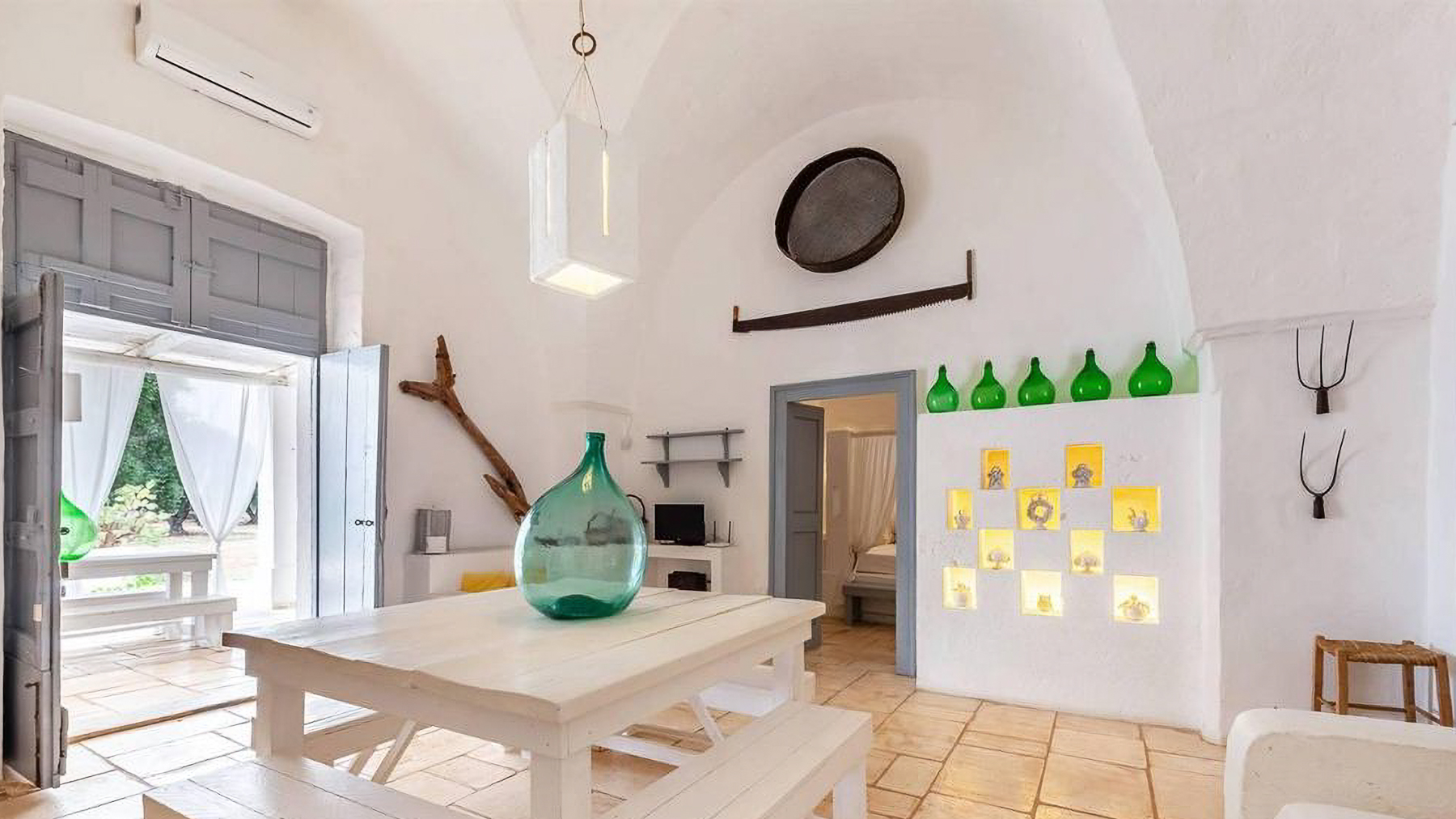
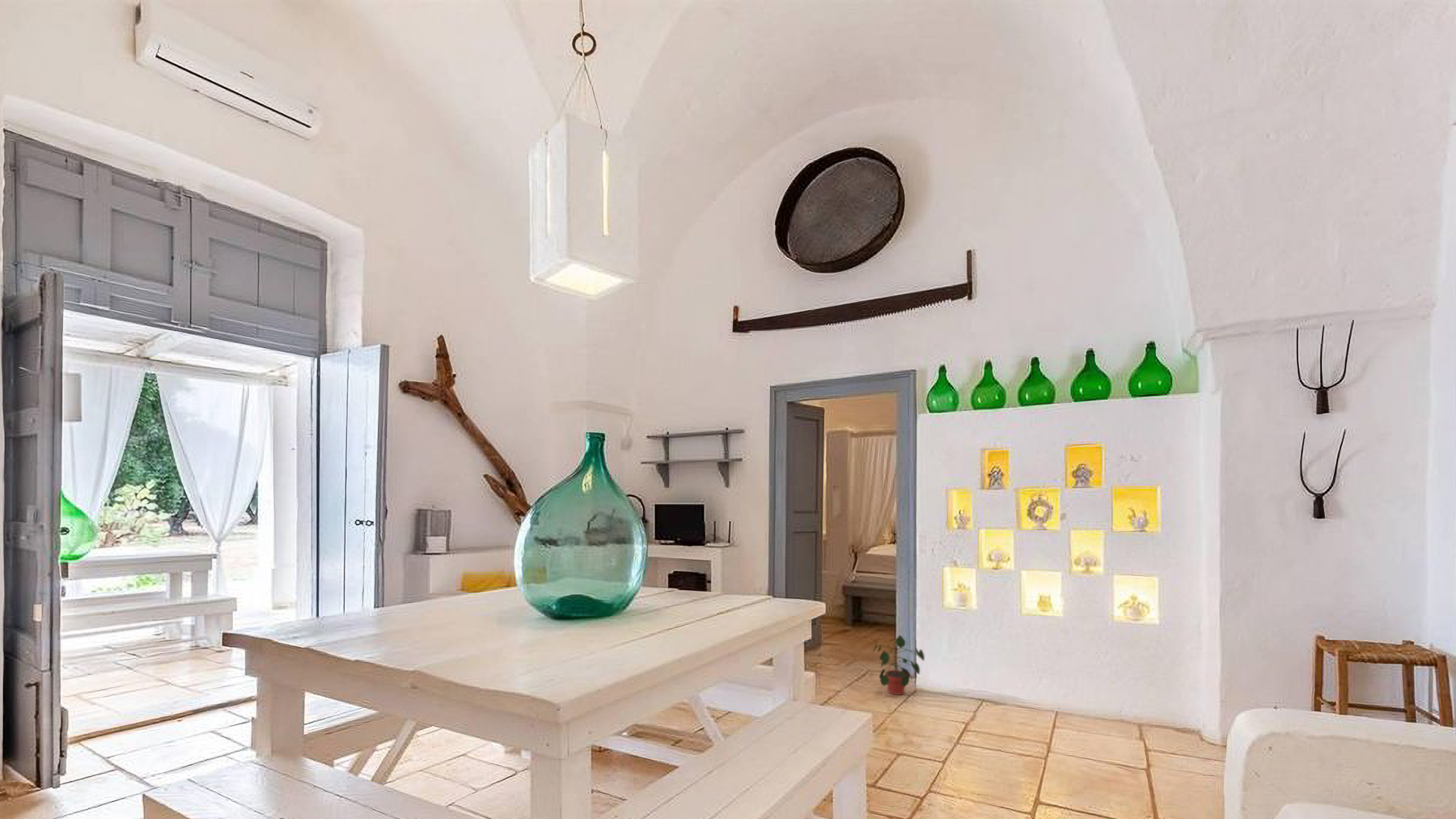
+ potted plant (898, 661)
